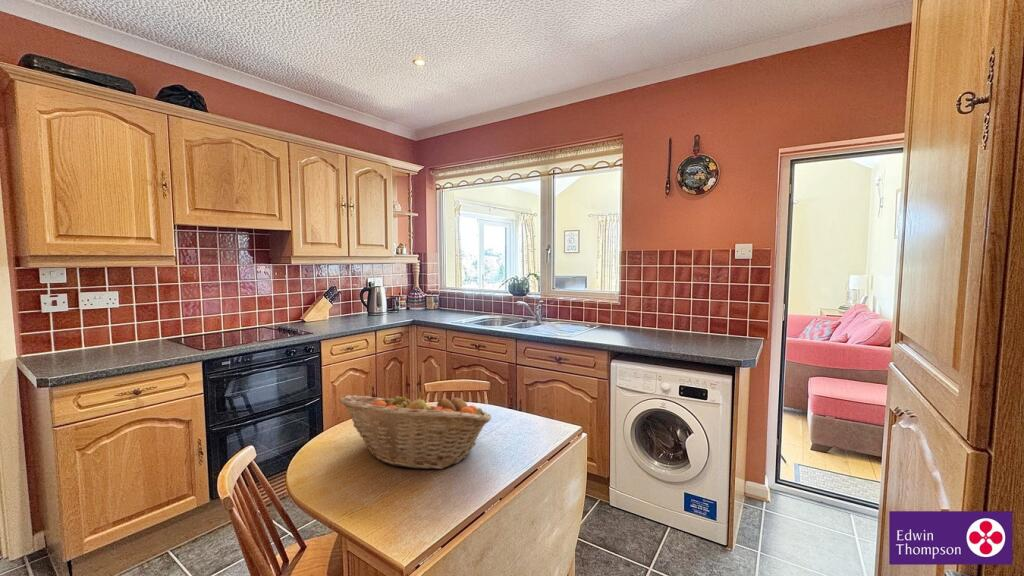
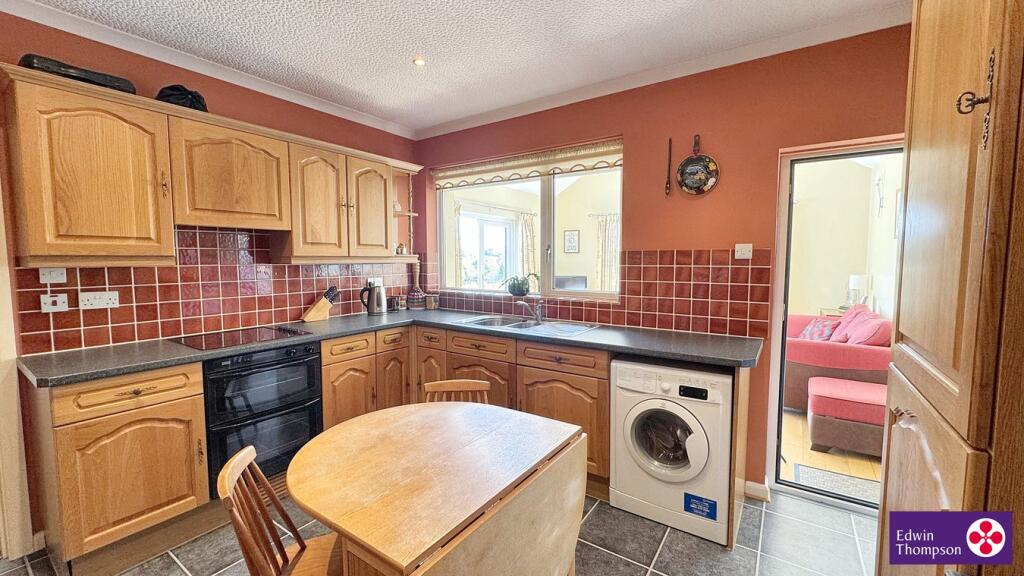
- fruit basket (416, 419)
